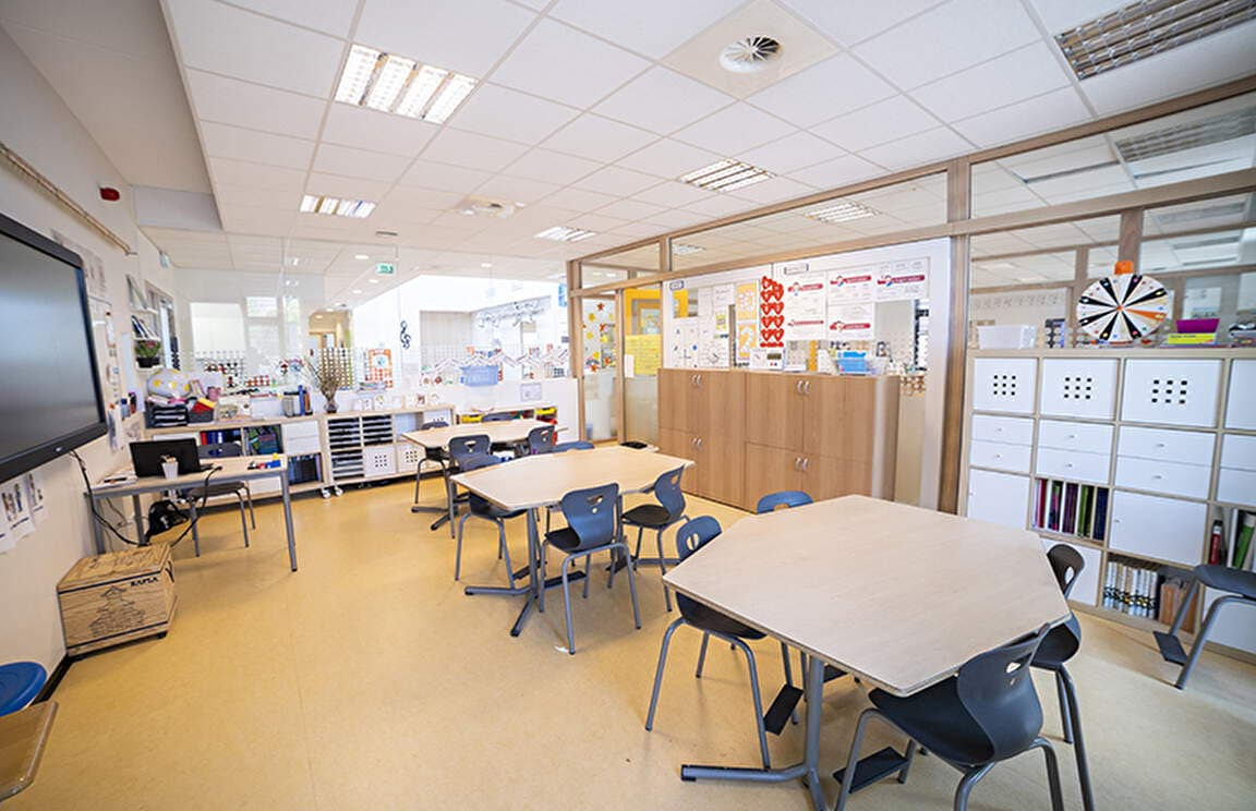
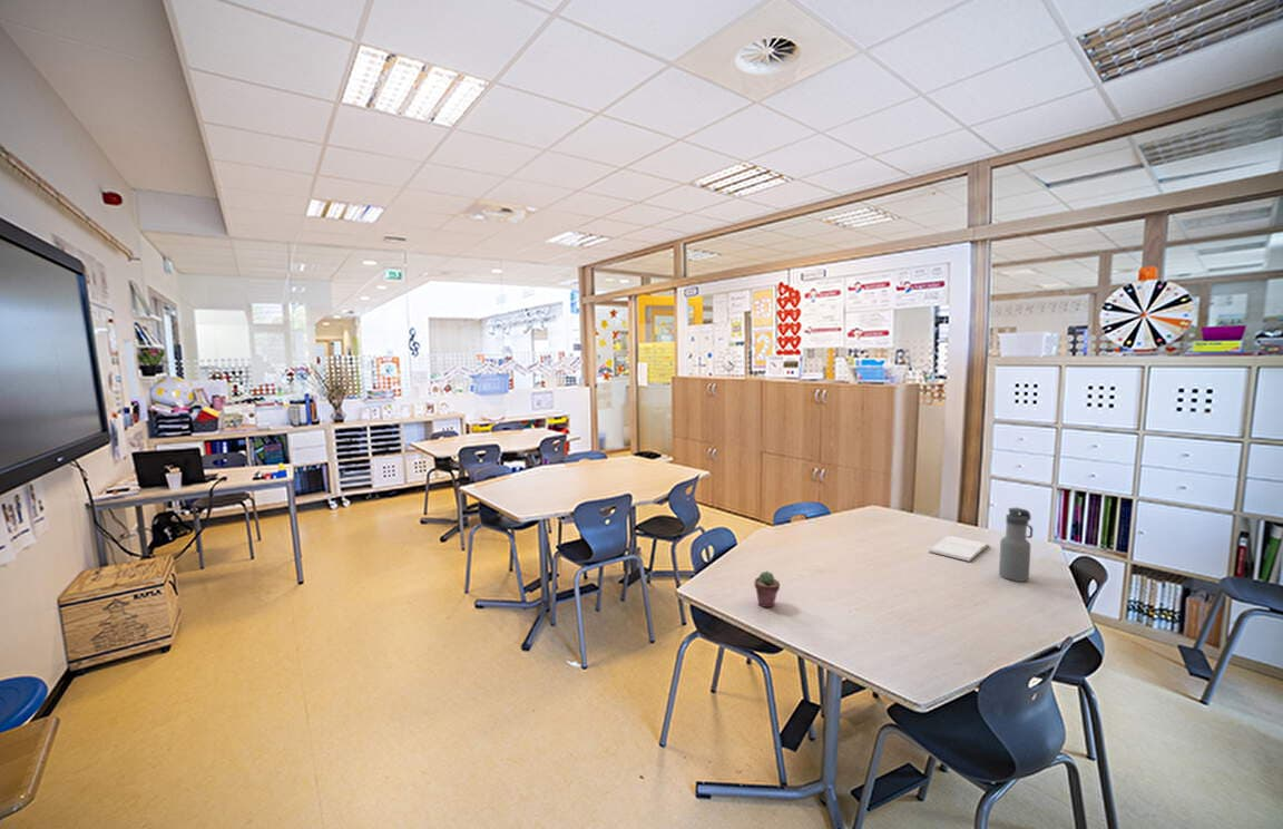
+ book (959, 546)
+ water bottle (1016, 543)
+ potted succulent (766, 587)
